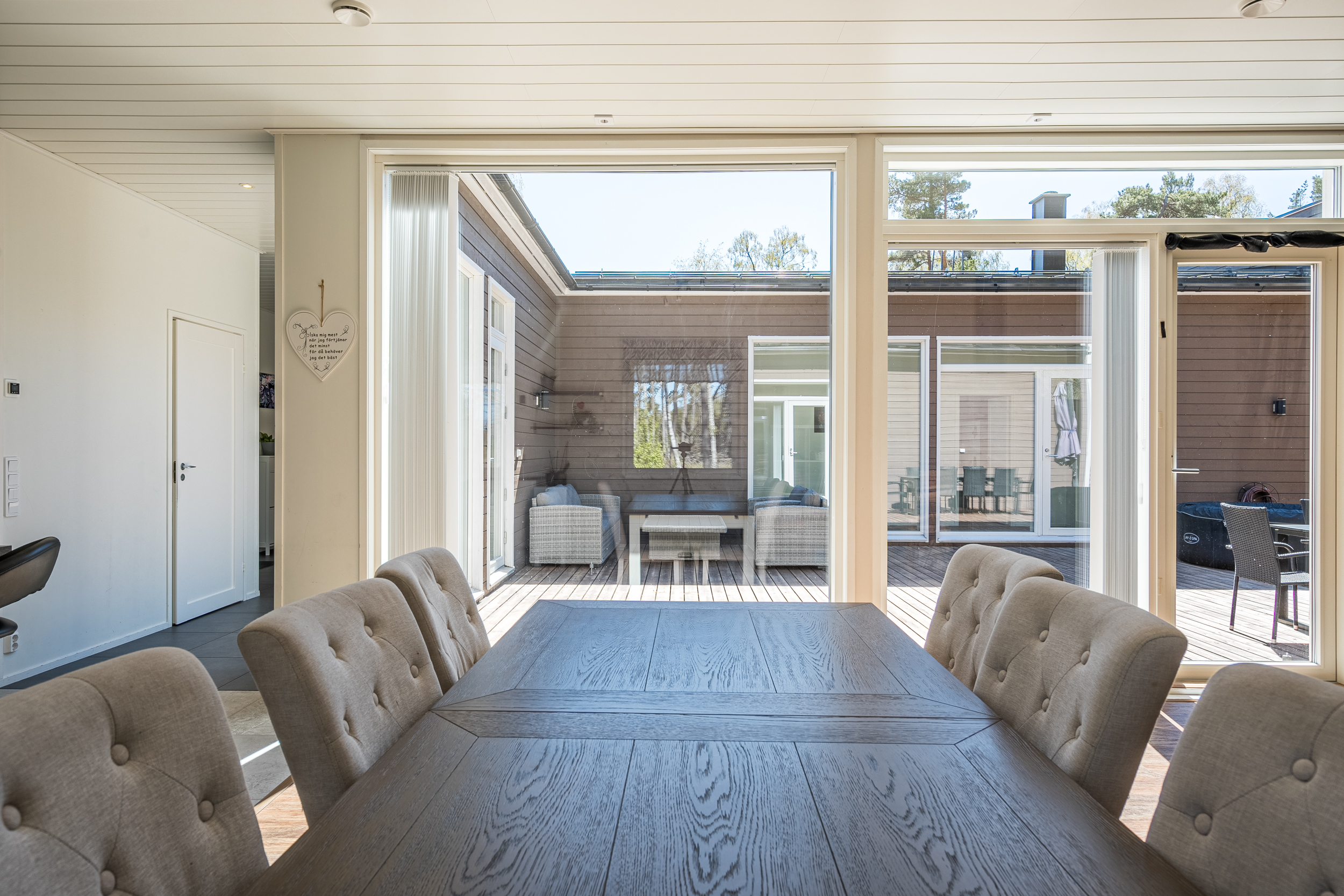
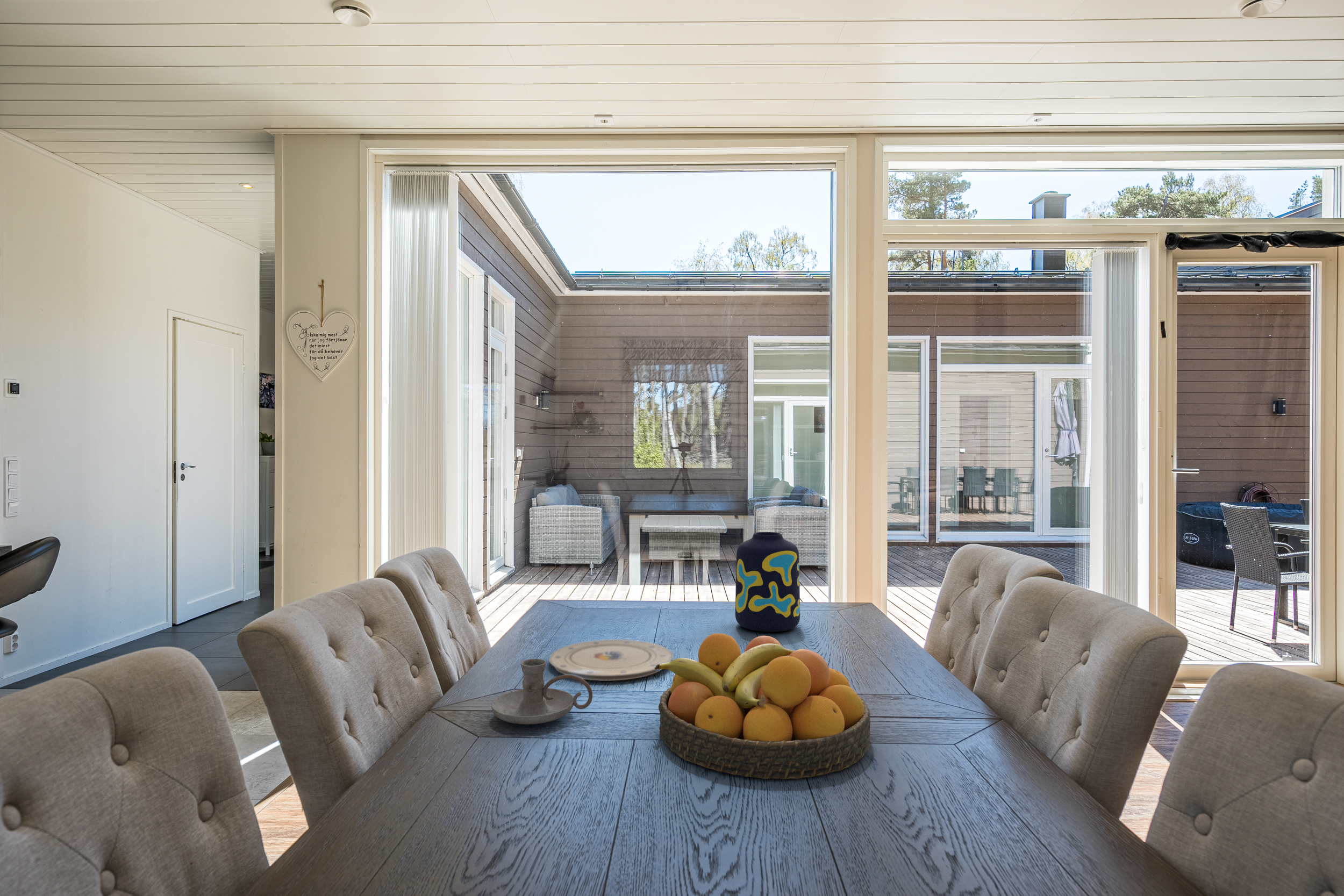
+ vase (767, 579)
+ fruit bowl (763, 687)
+ candle holder (542, 689)
+ plate (611, 659)
